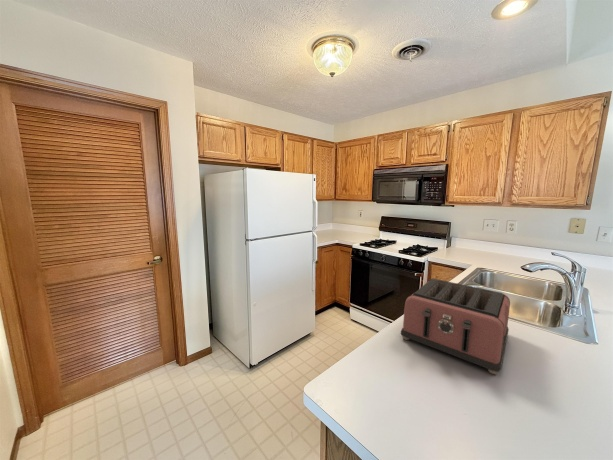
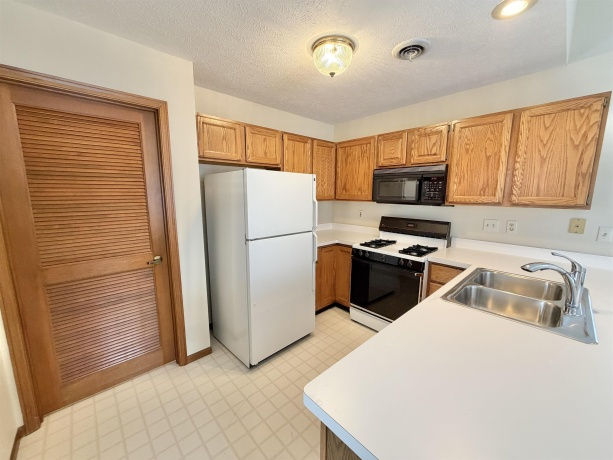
- toaster (455, 316)
